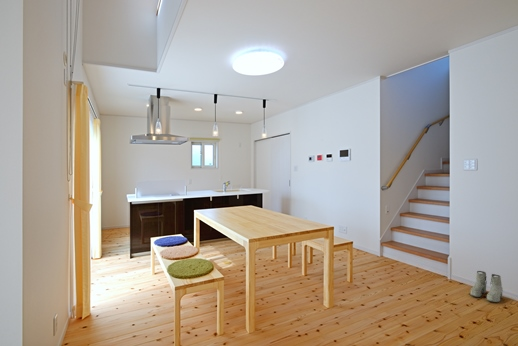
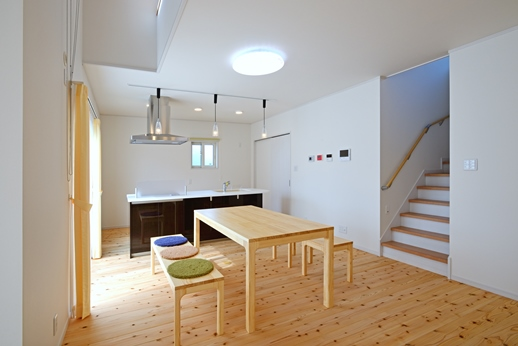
- boots (485, 285)
